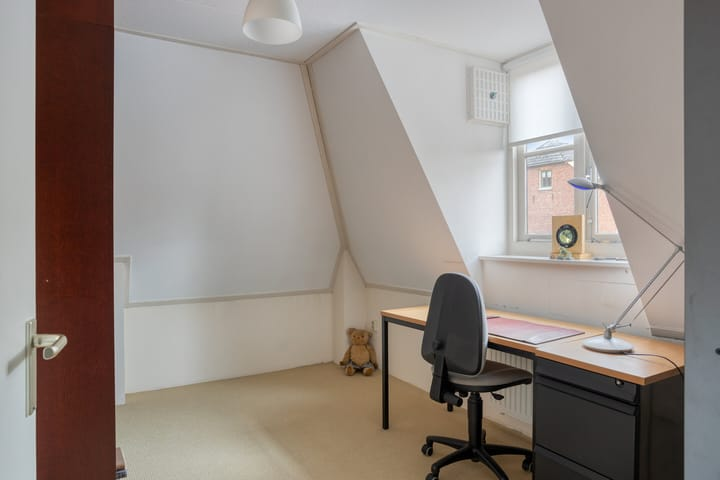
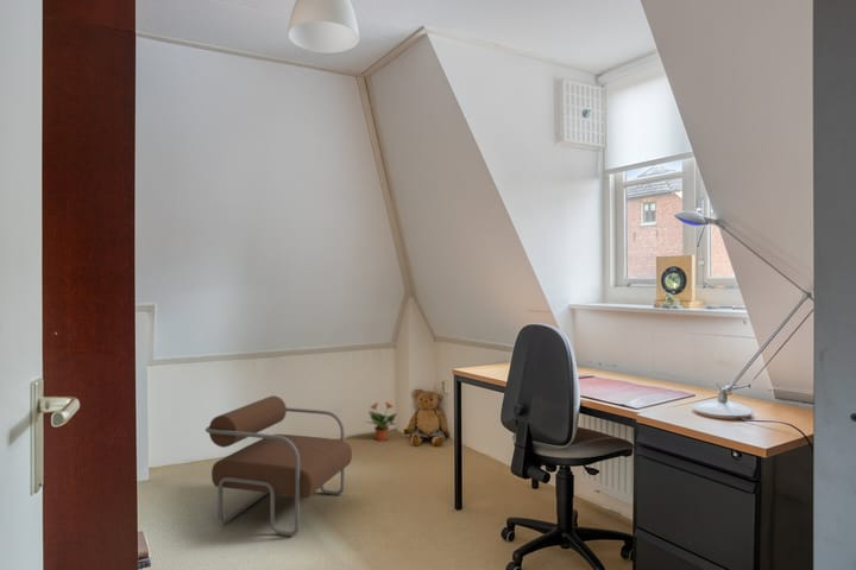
+ armchair (282, 458)
+ potted plant (380, 420)
